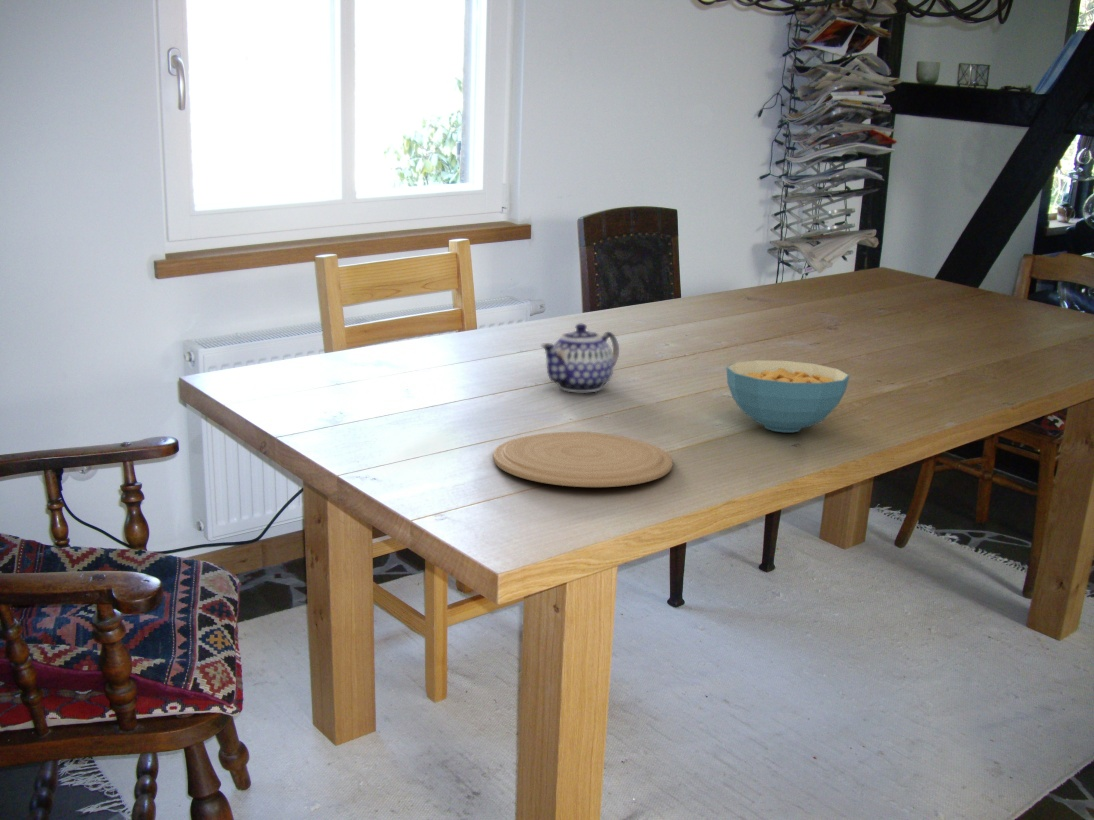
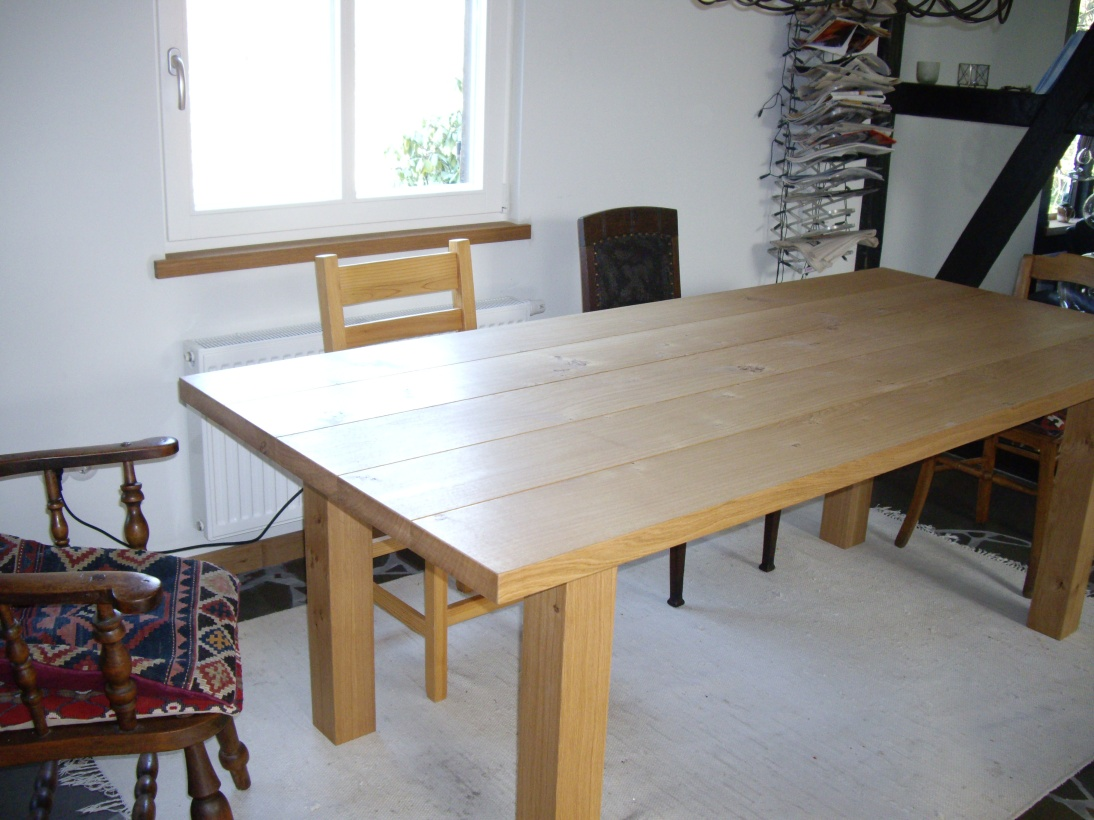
- plate (582, 456)
- cereal bowl (785, 399)
- teapot (580, 356)
